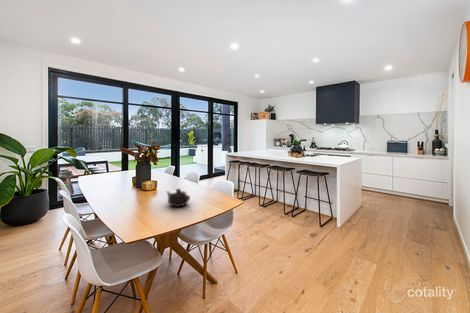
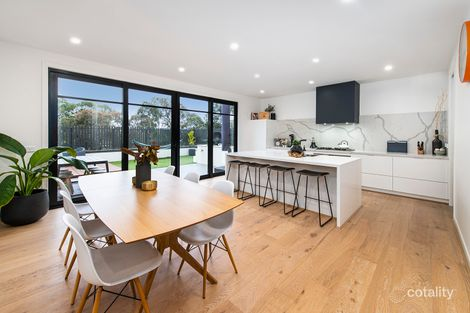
- teapot (177, 196)
